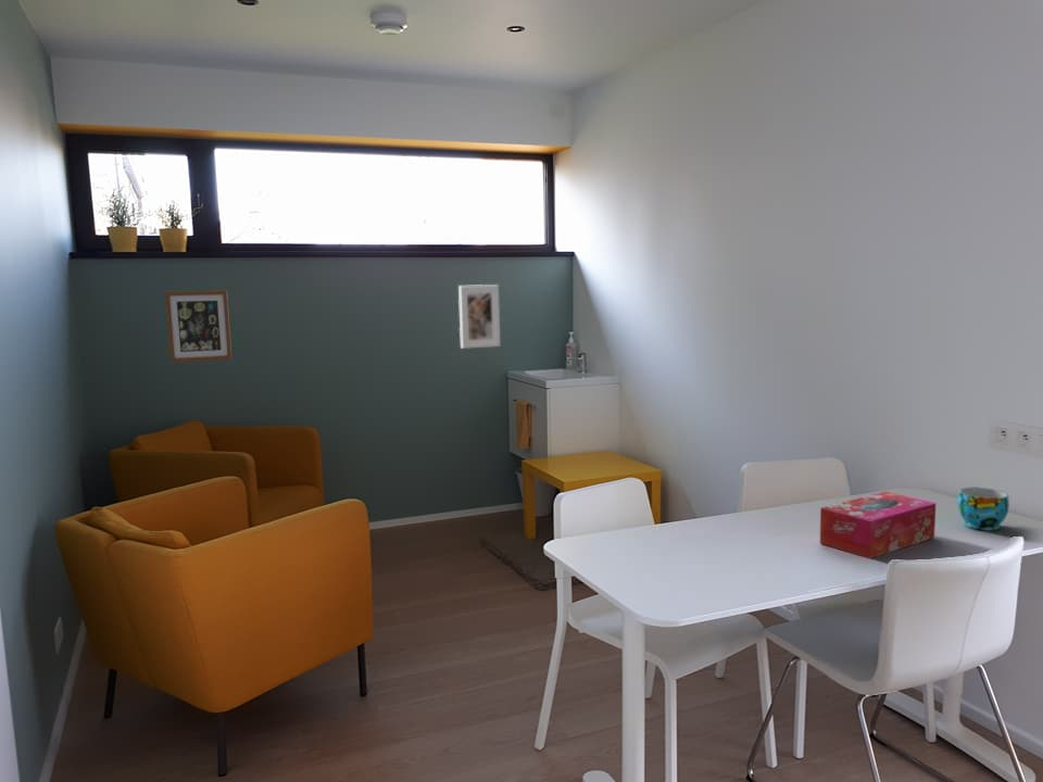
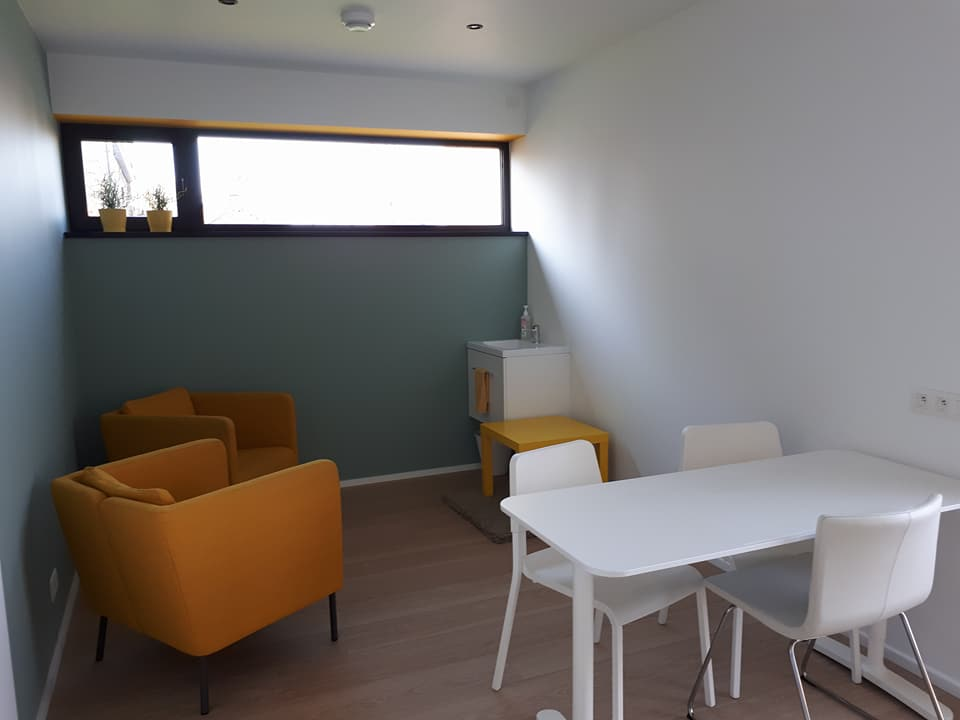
- wall art (199, 326)
- cup (982, 508)
- tissue box (878, 522)
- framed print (479, 316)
